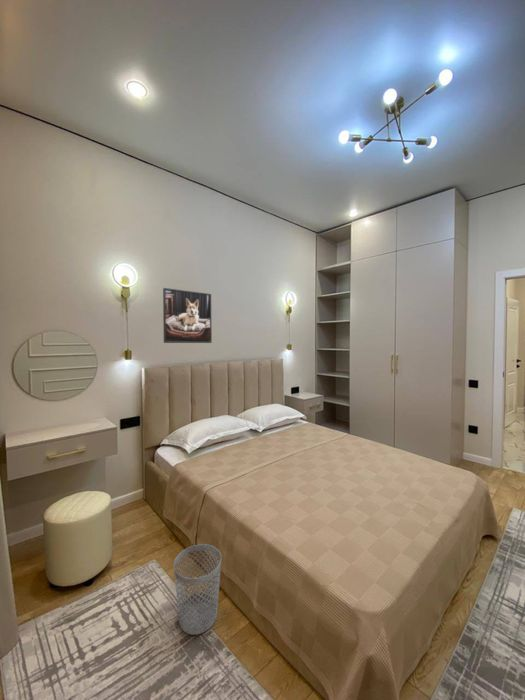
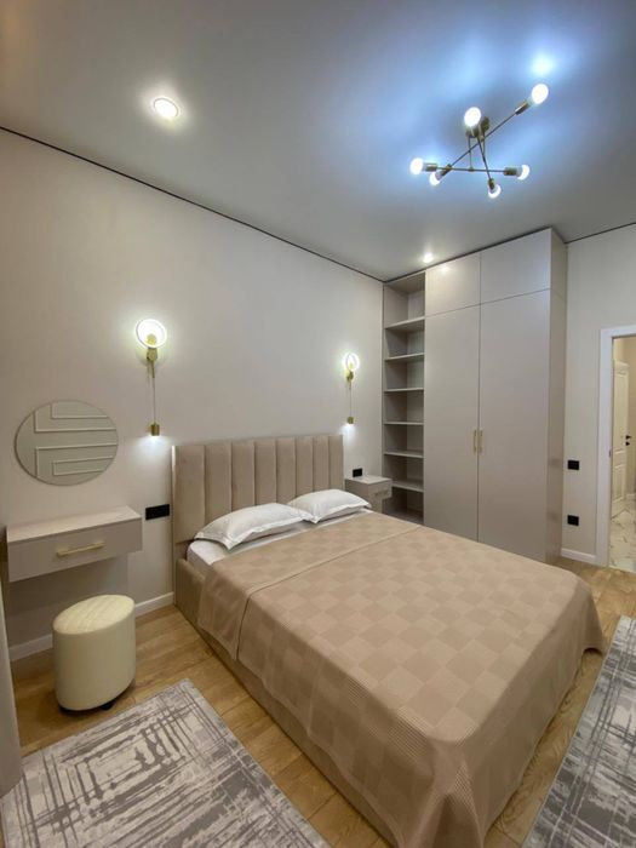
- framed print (188, 317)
- wastebasket (198, 588)
